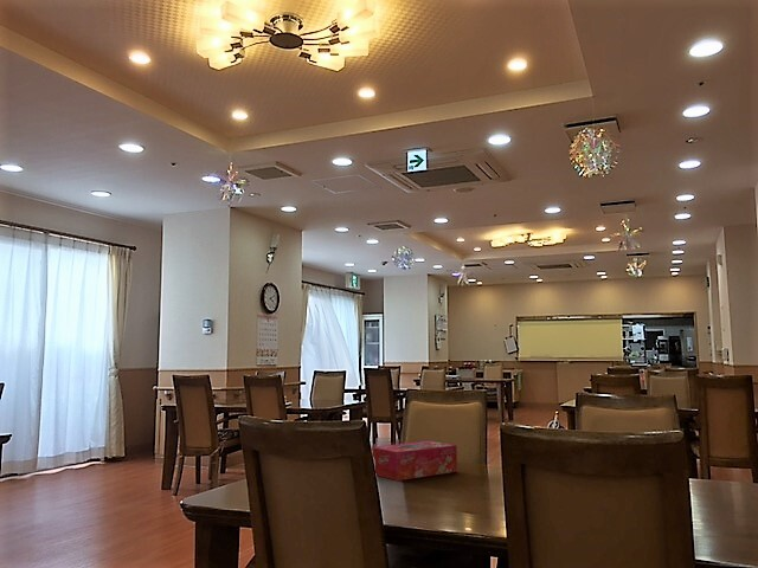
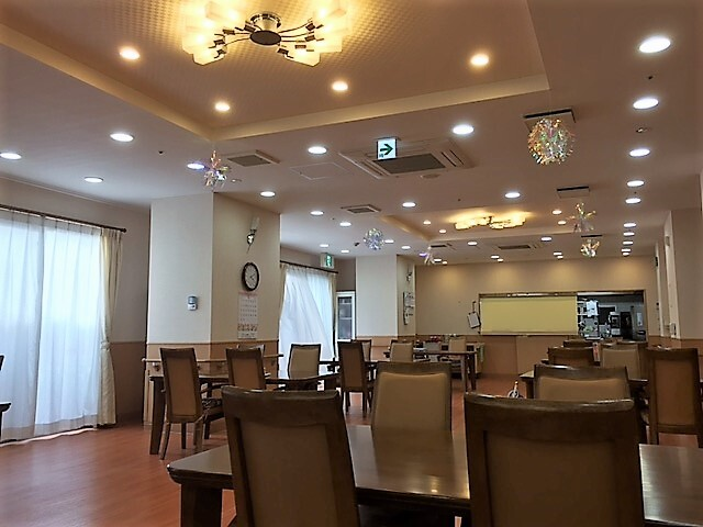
- tissue box (415, 459)
